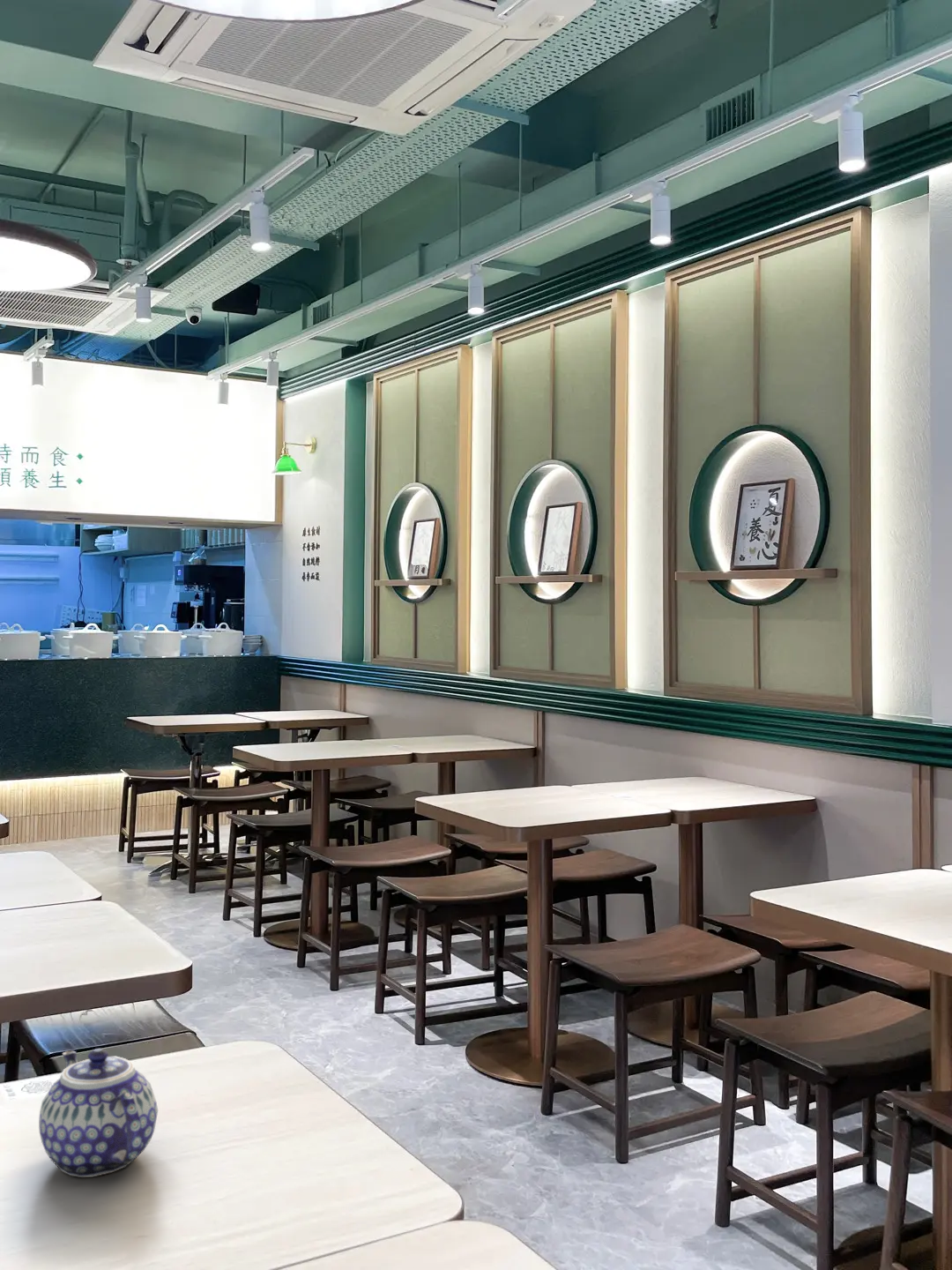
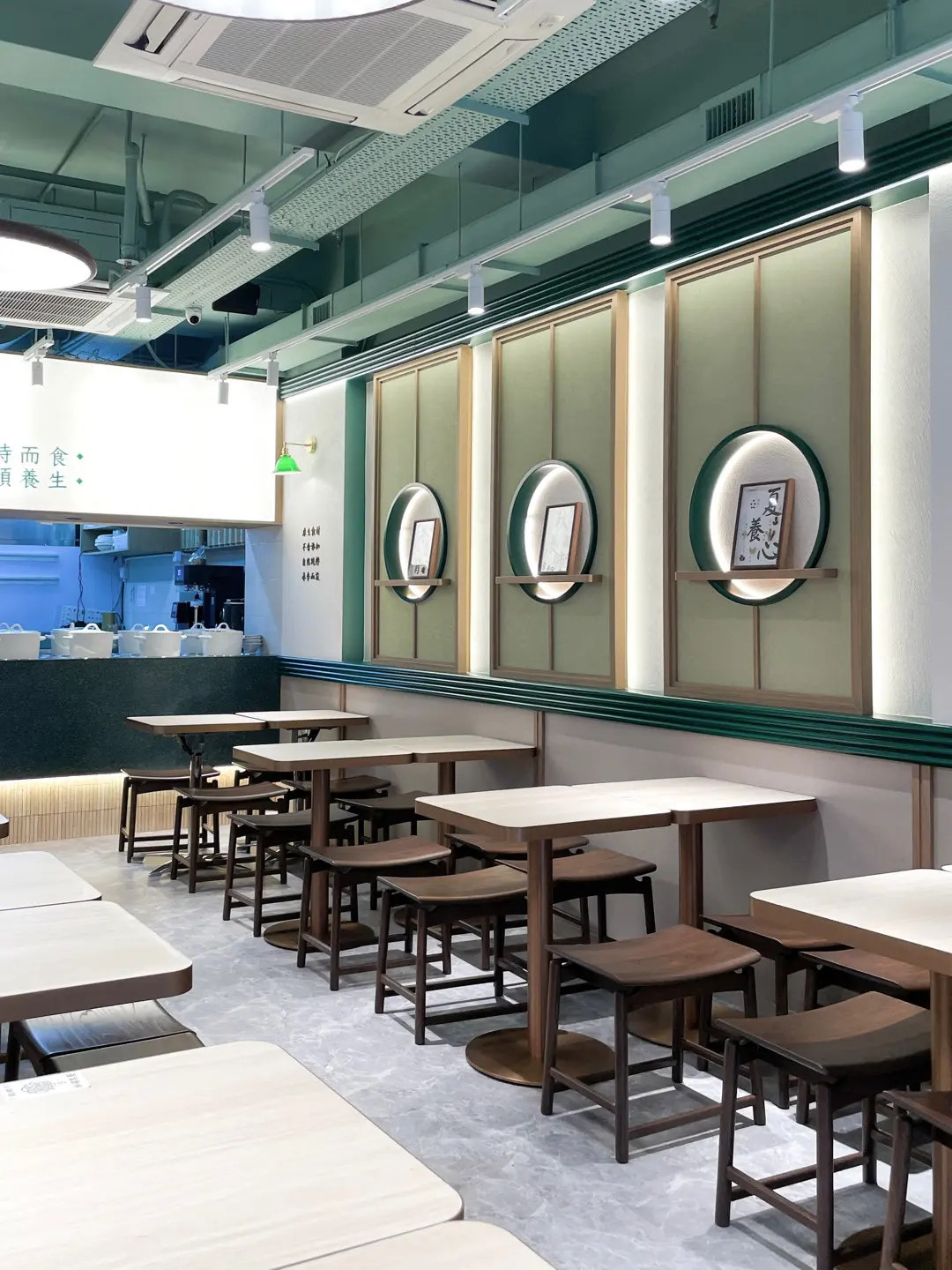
- teapot (99, 1104)
